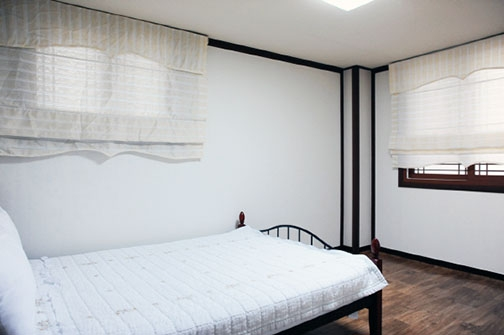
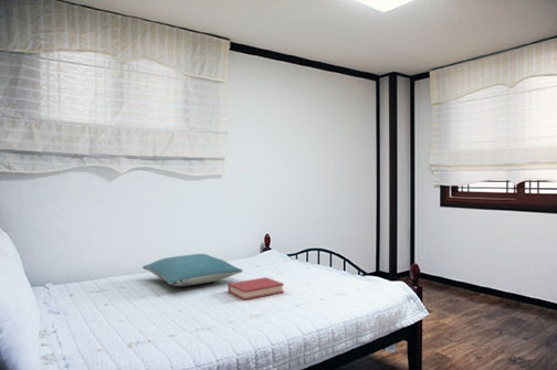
+ pillow (191, 268)
+ hardback book (255, 287)
